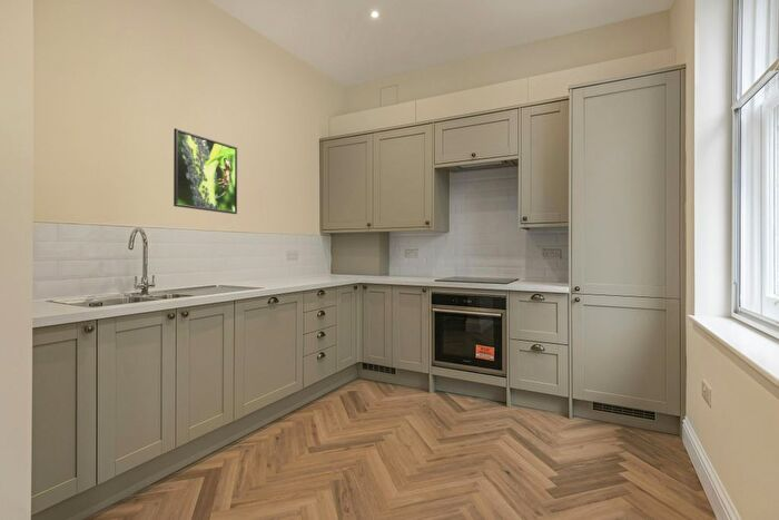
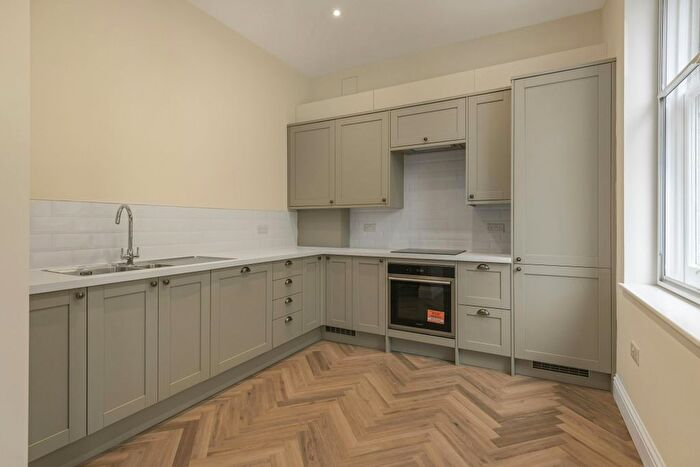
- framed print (207, 174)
